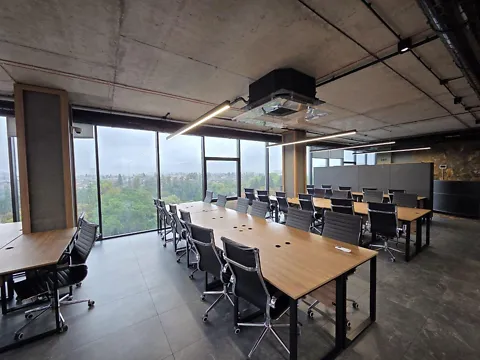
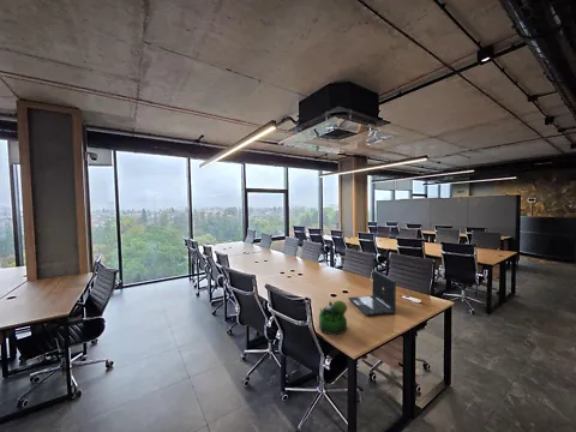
+ laptop (372, 290)
+ plant (332, 313)
